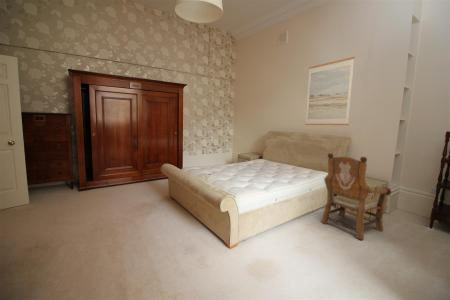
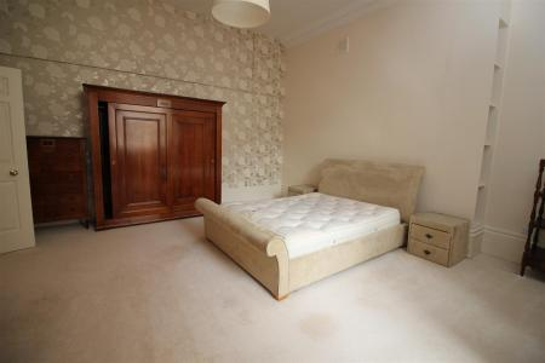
- wall art (327, 94)
- armchair (353, 190)
